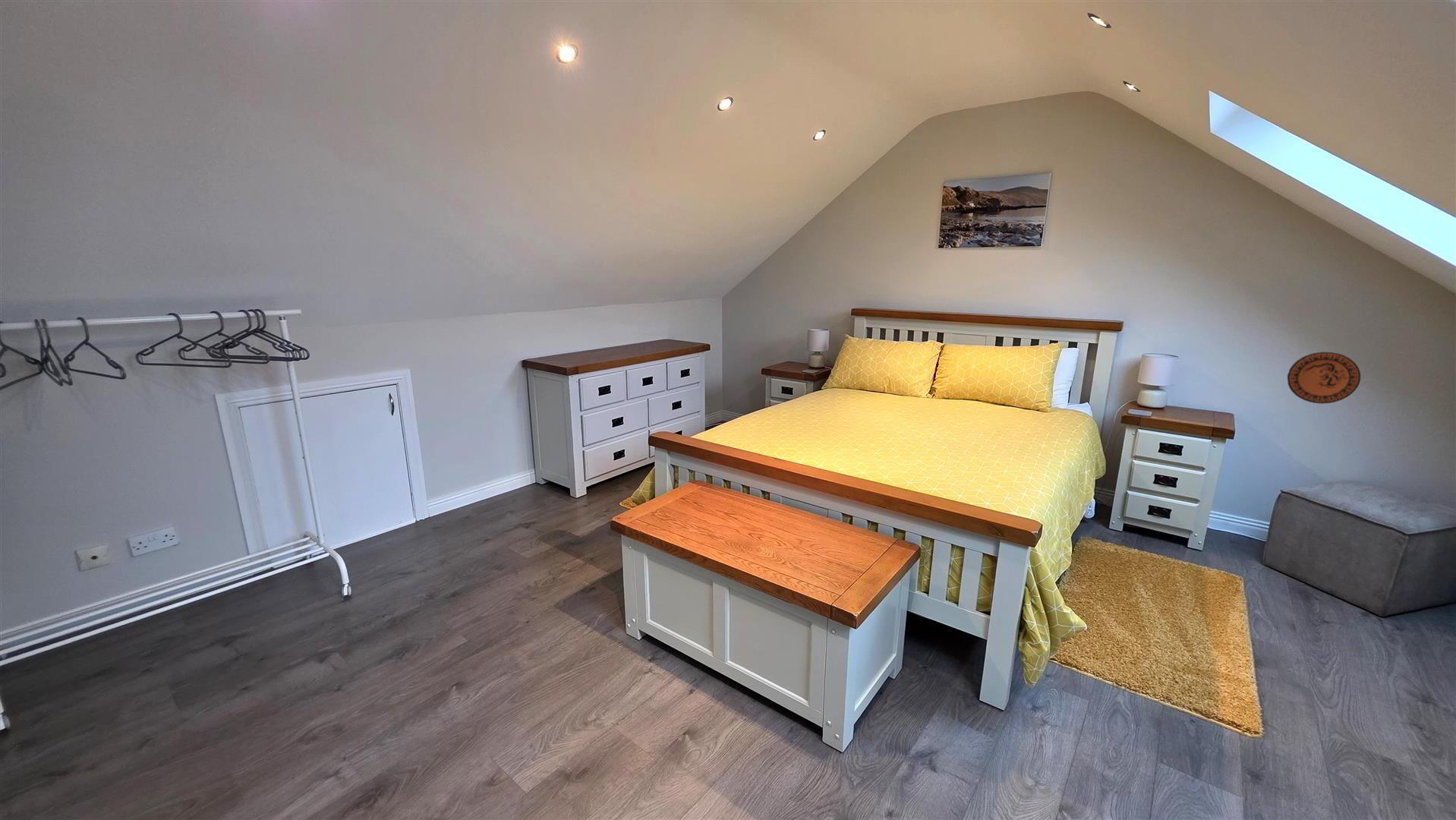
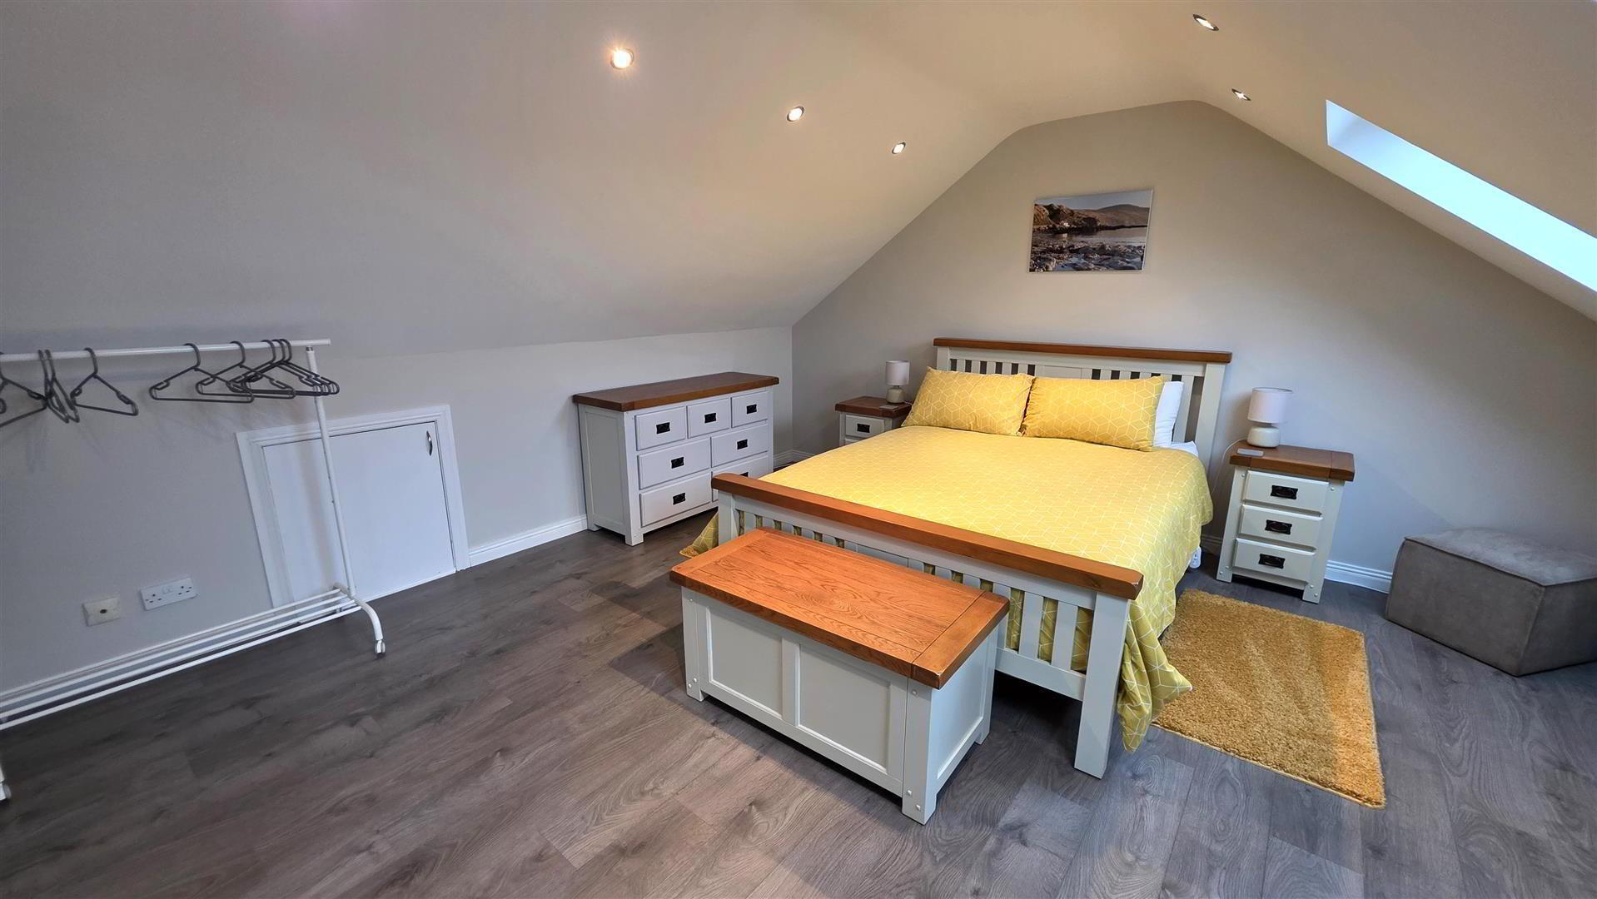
- decorative plate (1322, 377)
